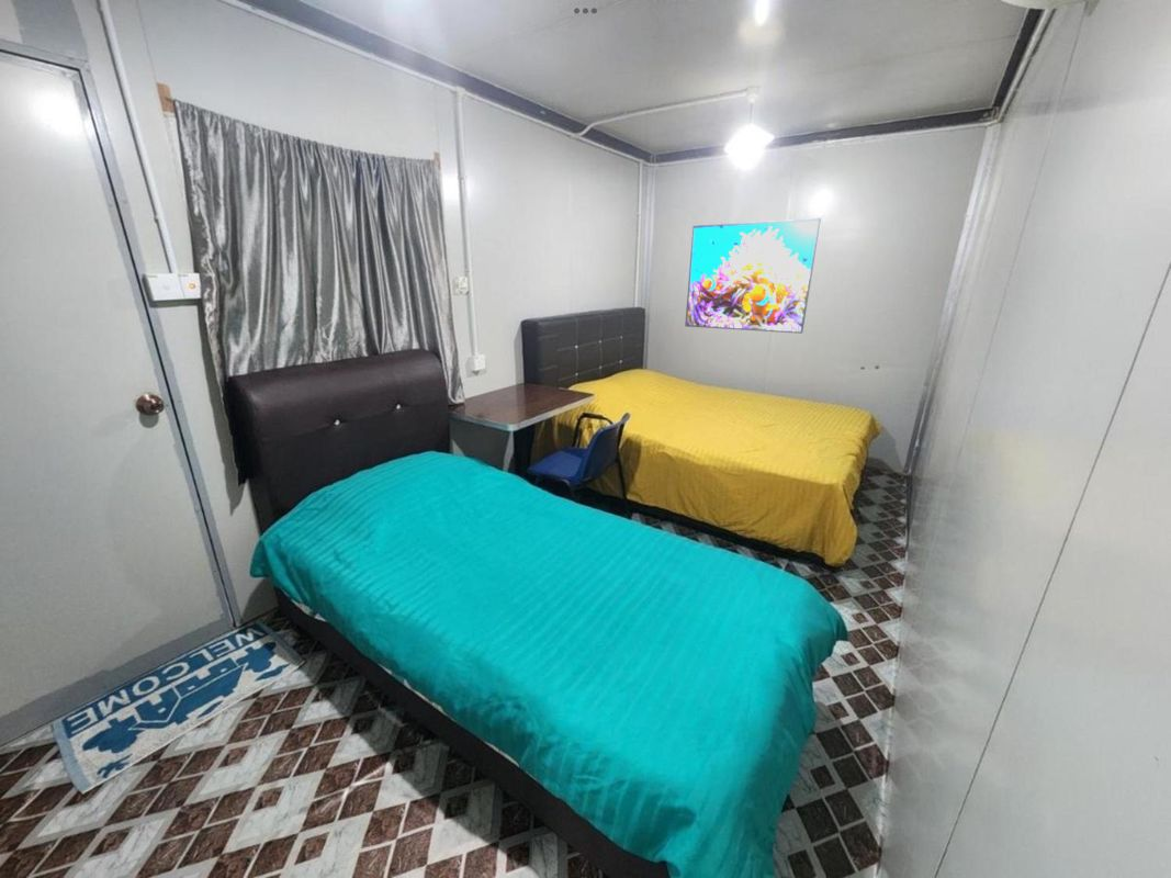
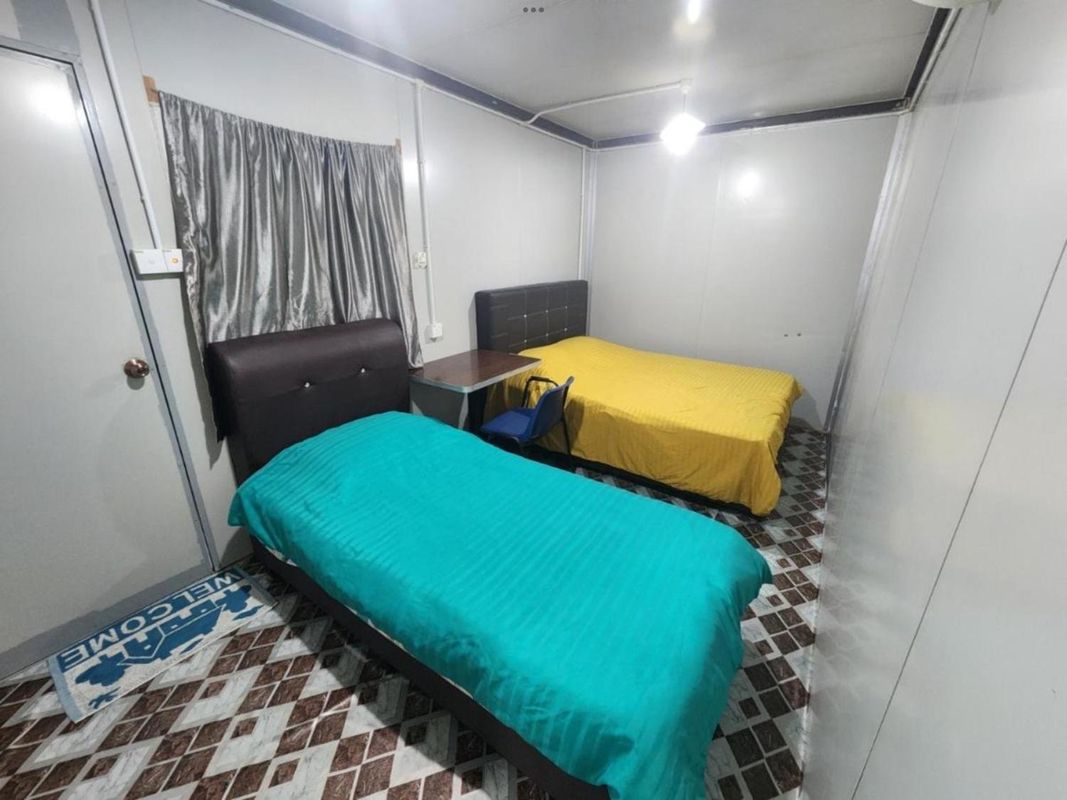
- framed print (745, 278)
